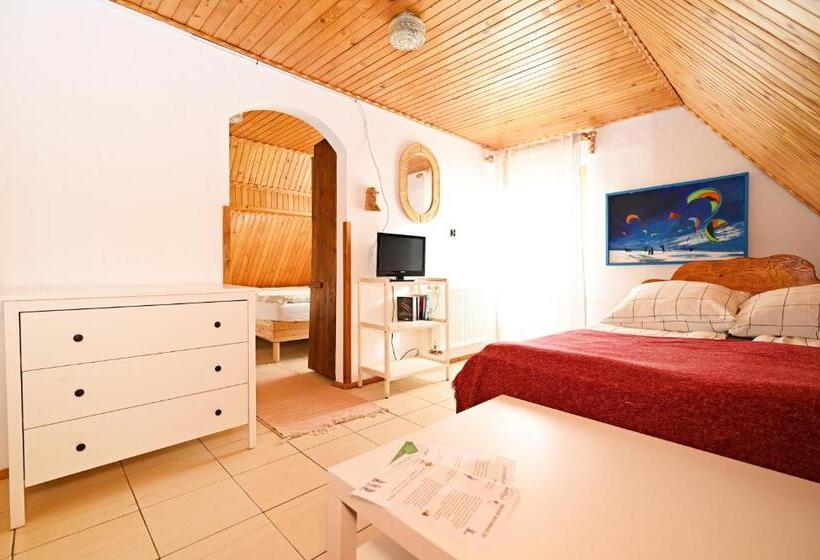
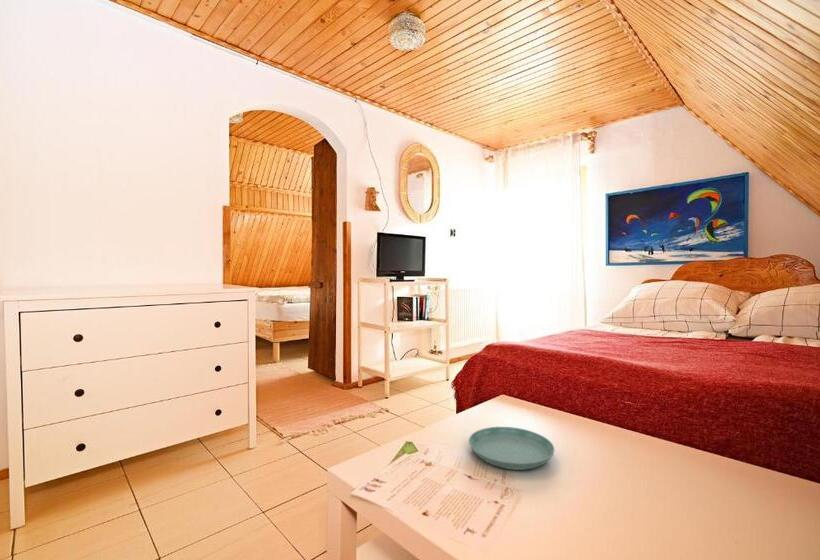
+ saucer (510, 448)
